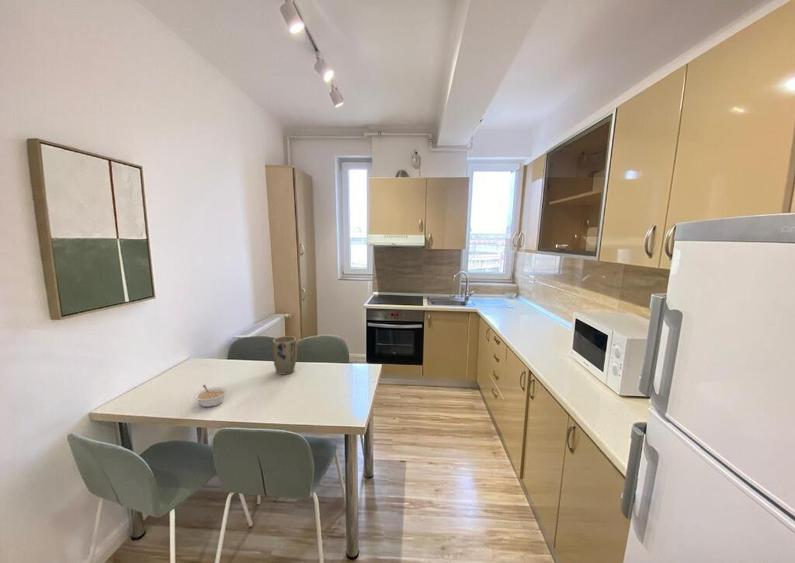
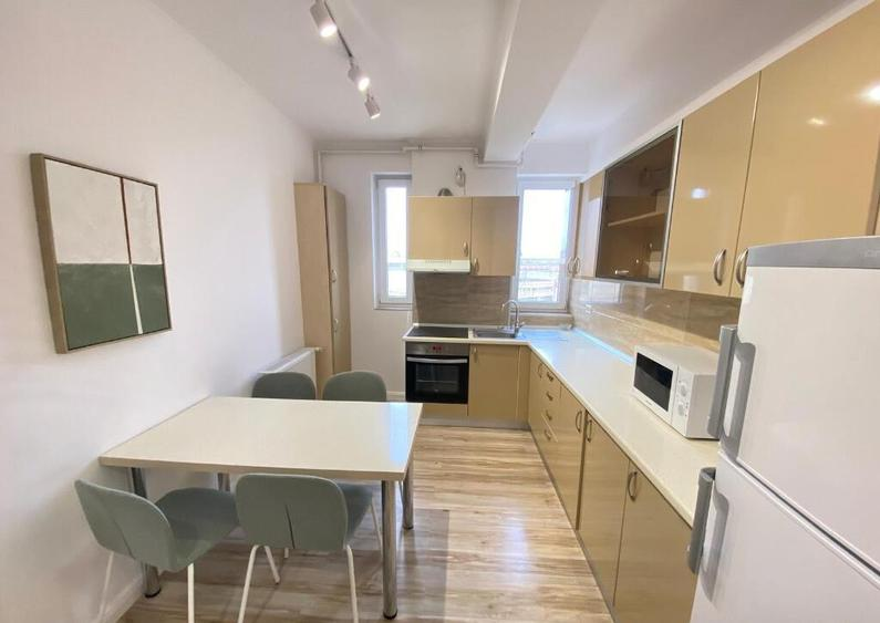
- legume (210, 397)
- plant pot (284, 355)
